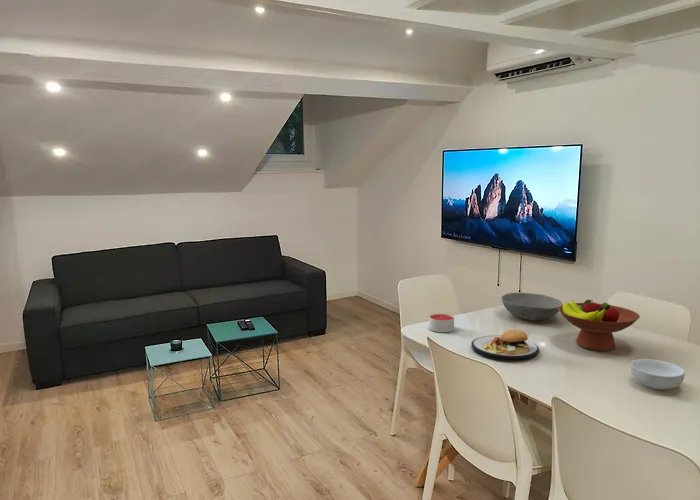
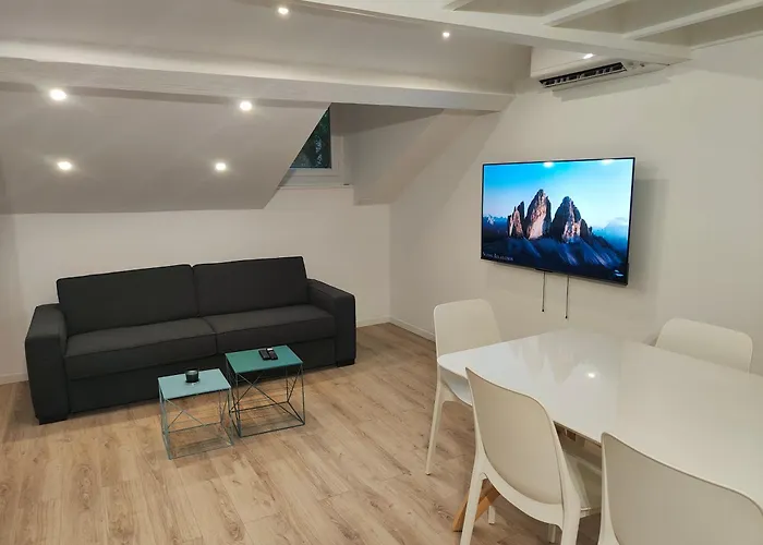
- cereal bowl (656, 376)
- plate (505, 333)
- candle (441, 322)
- fruit bowl (597, 322)
- bowl (530, 308)
